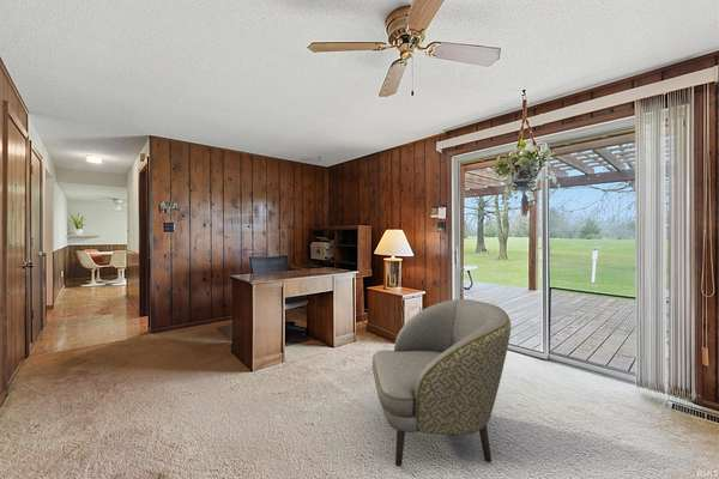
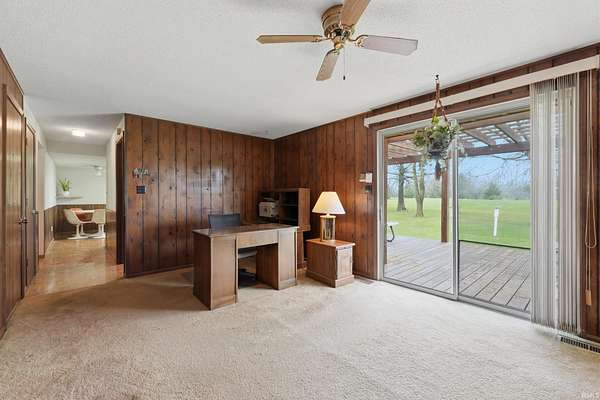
- armchair (437, 368)
